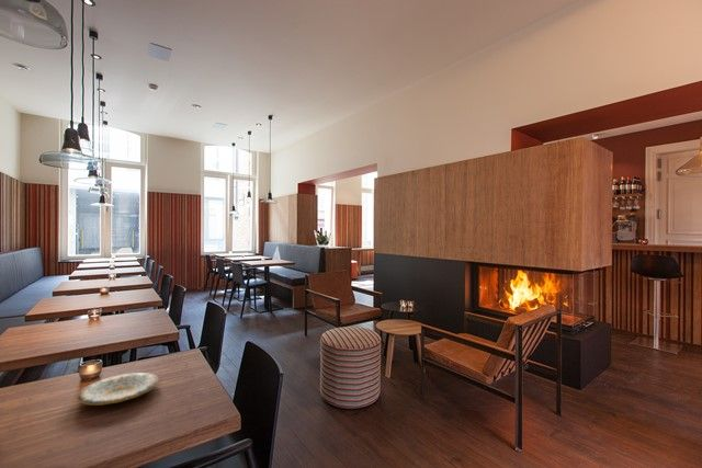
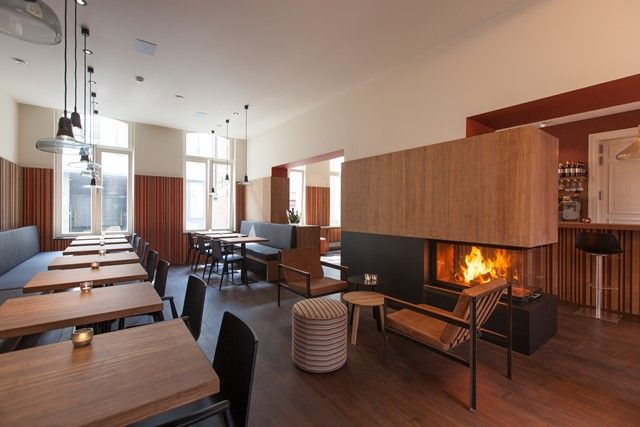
- plate (120, 390)
